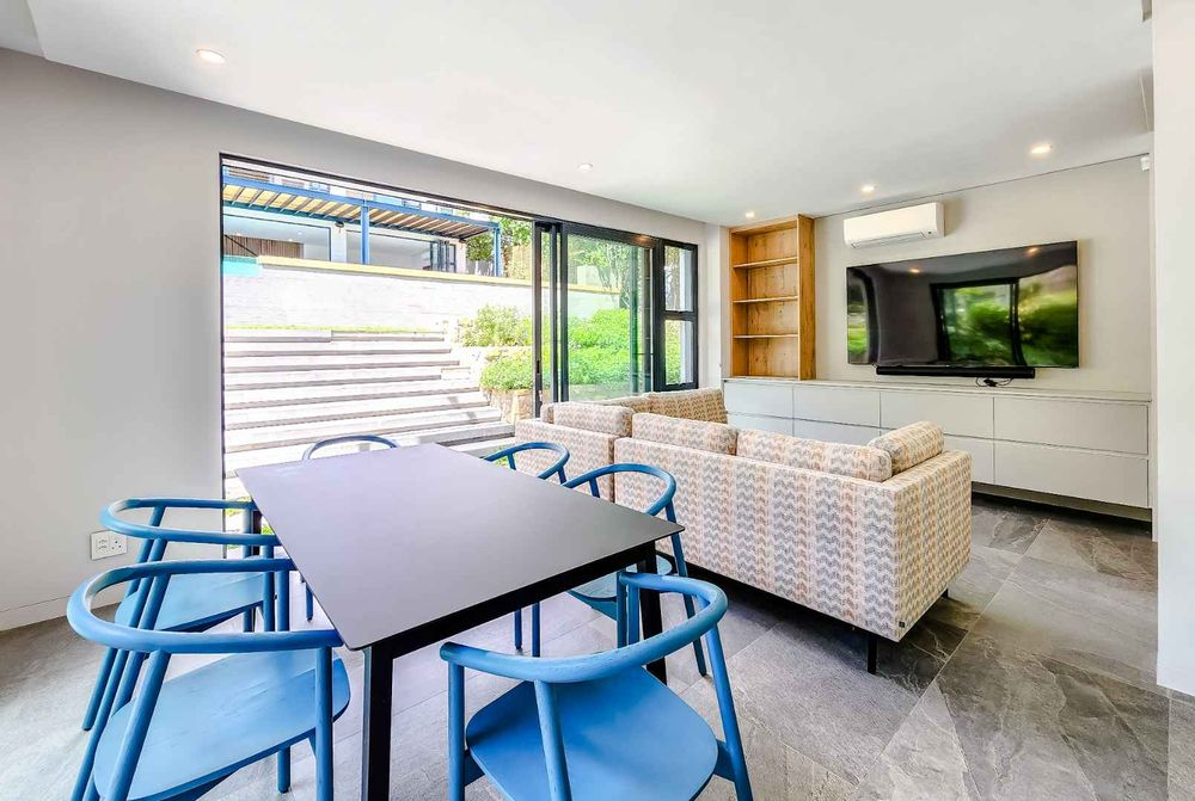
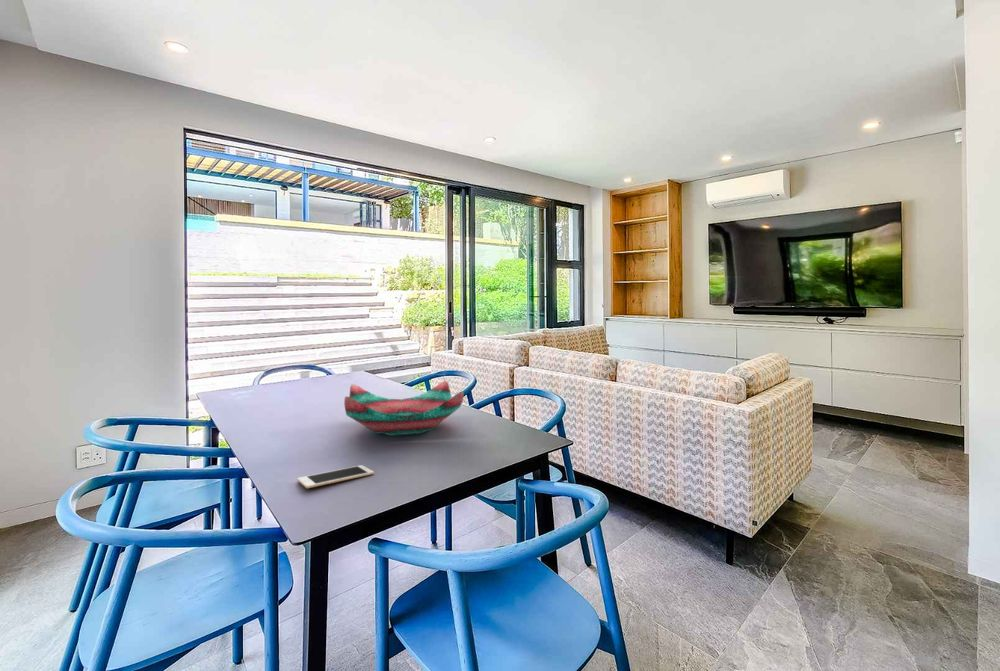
+ decorative bowl (403, 408)
+ cell phone (336, 475)
